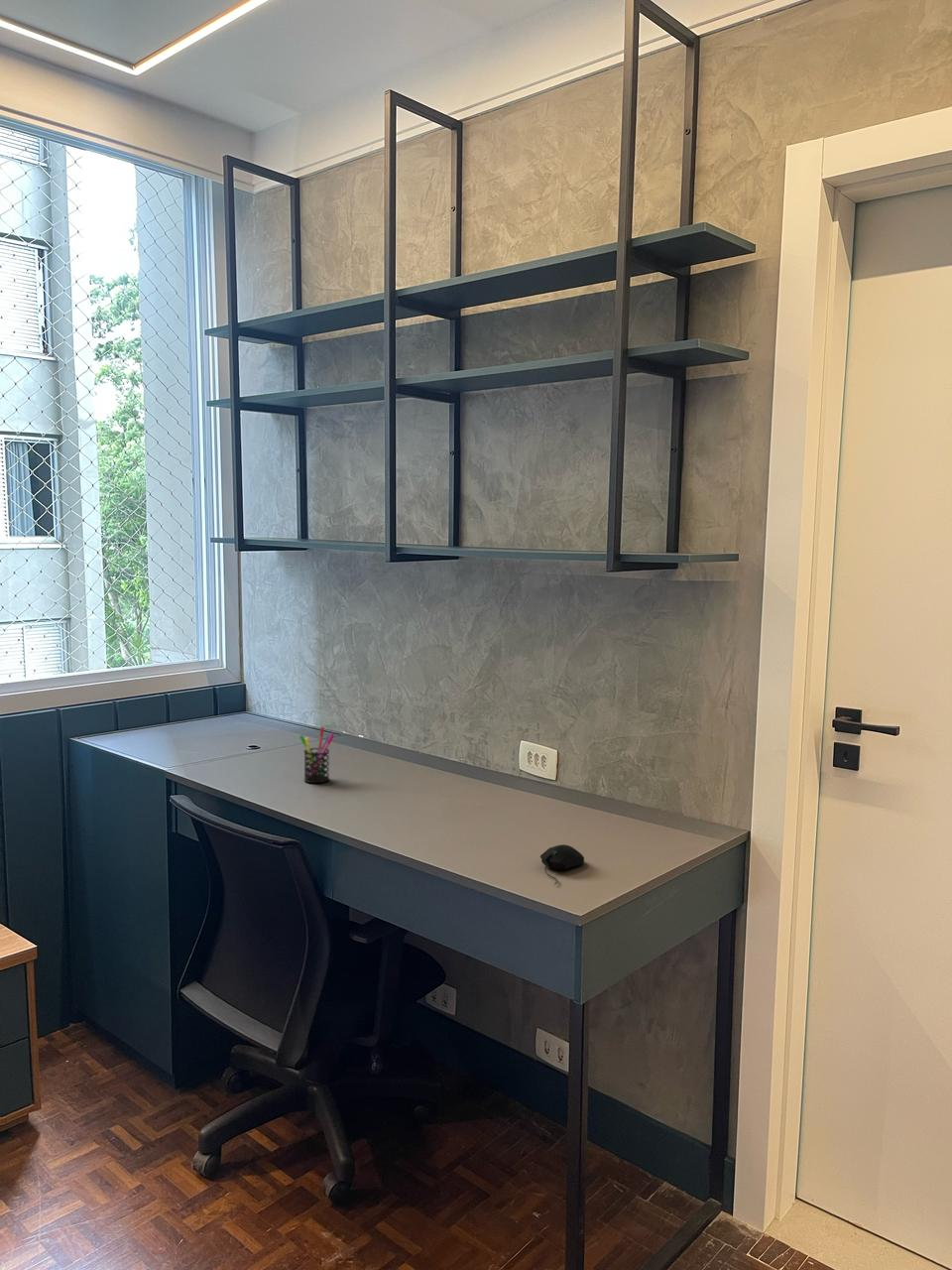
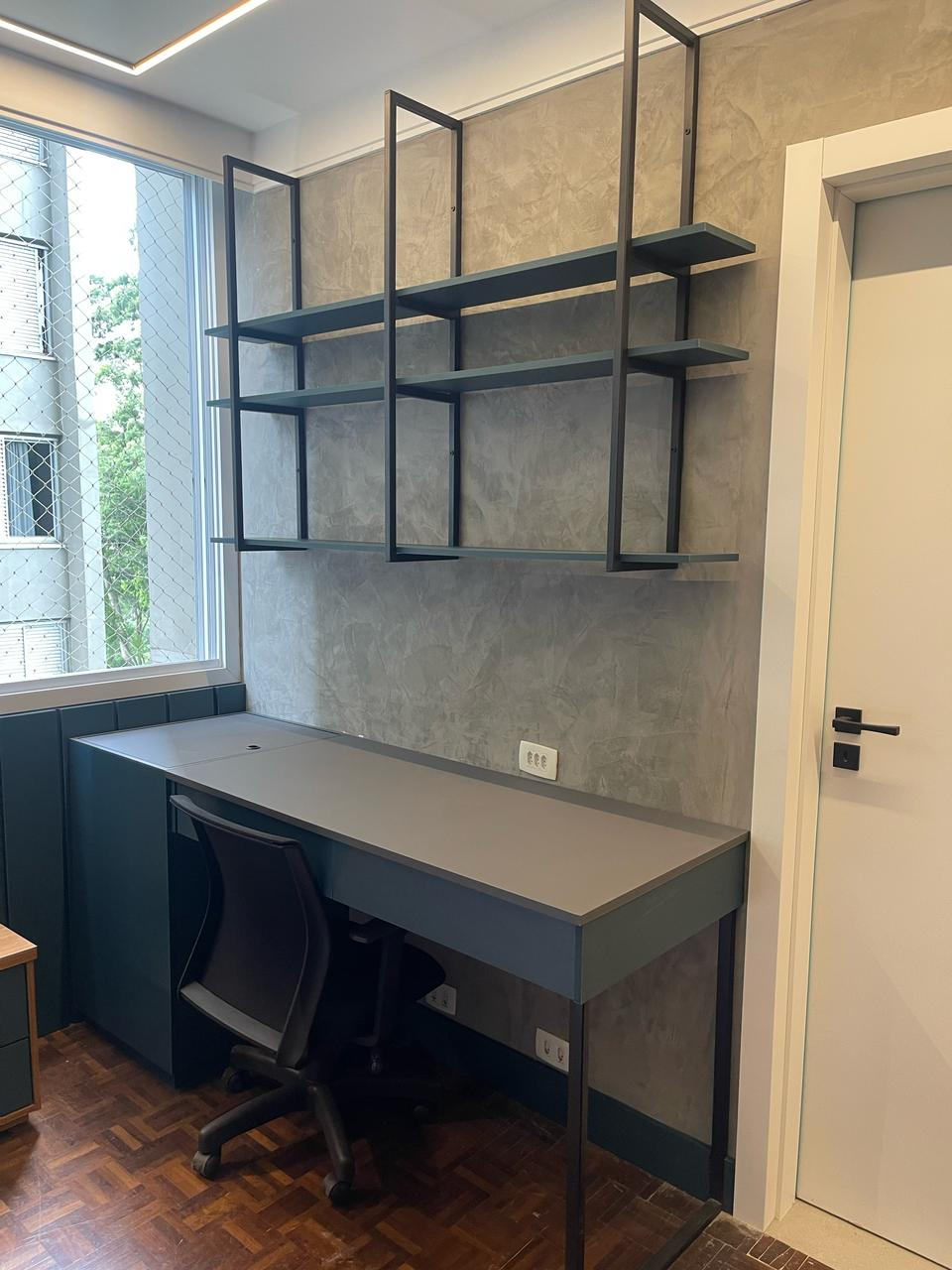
- computer mouse (559, 859)
- pen holder (314, 753)
